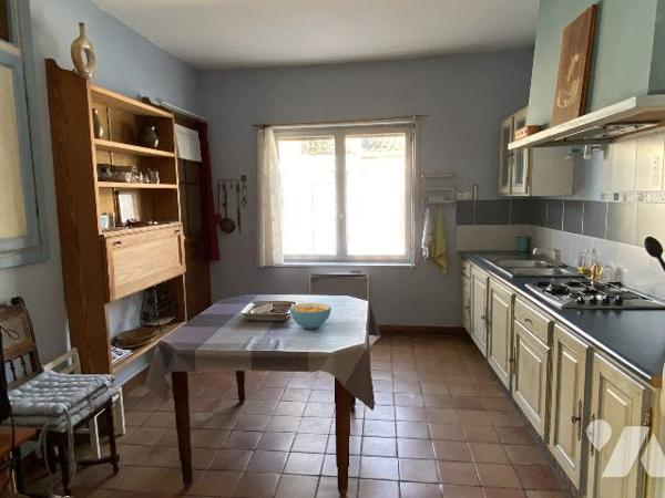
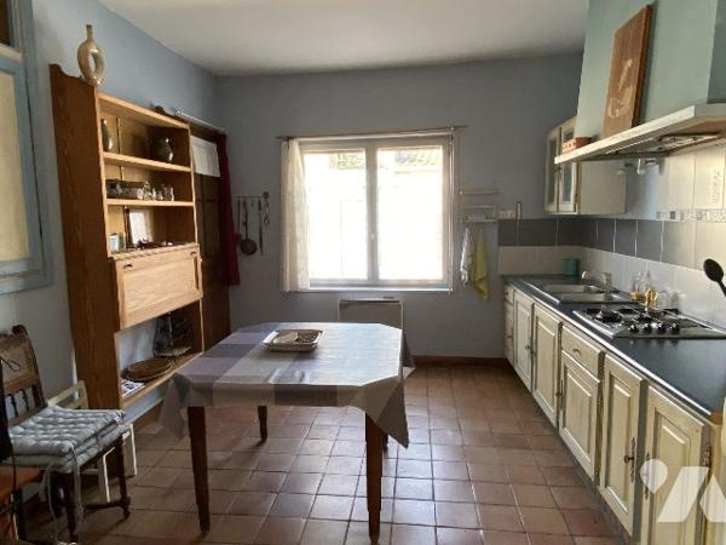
- cereal bowl (310, 317)
